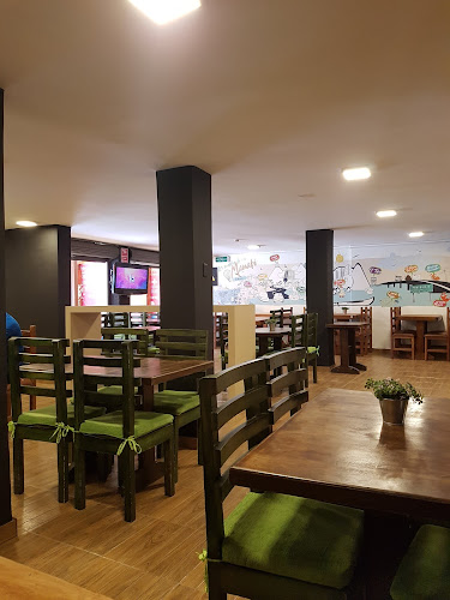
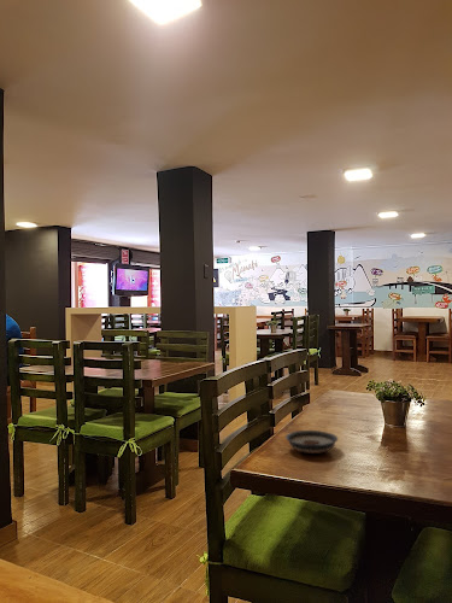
+ saucer (311, 443)
